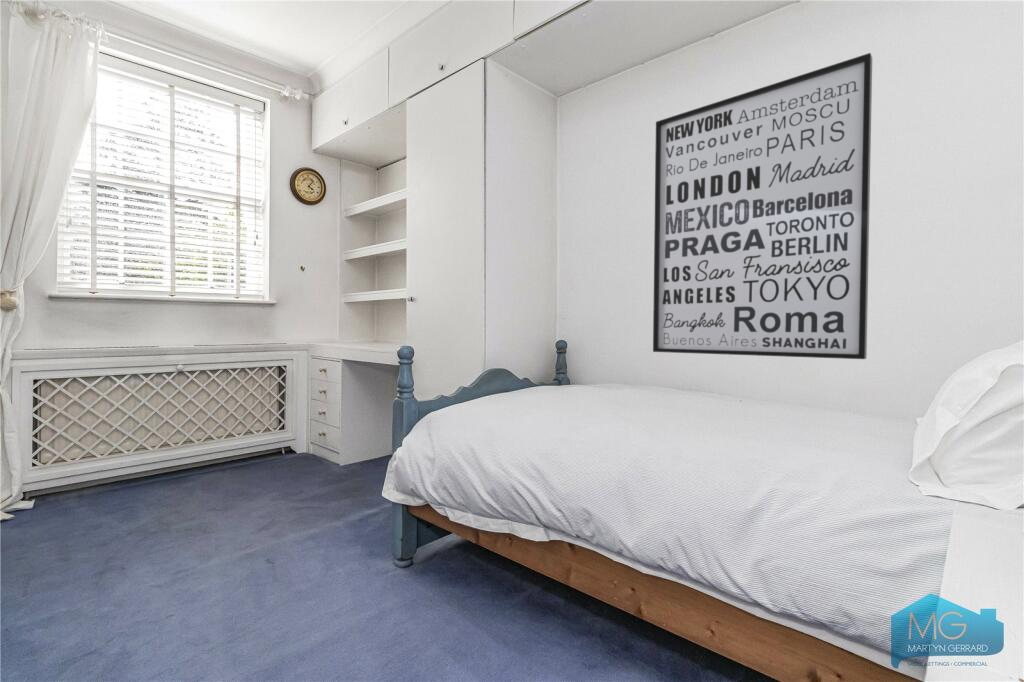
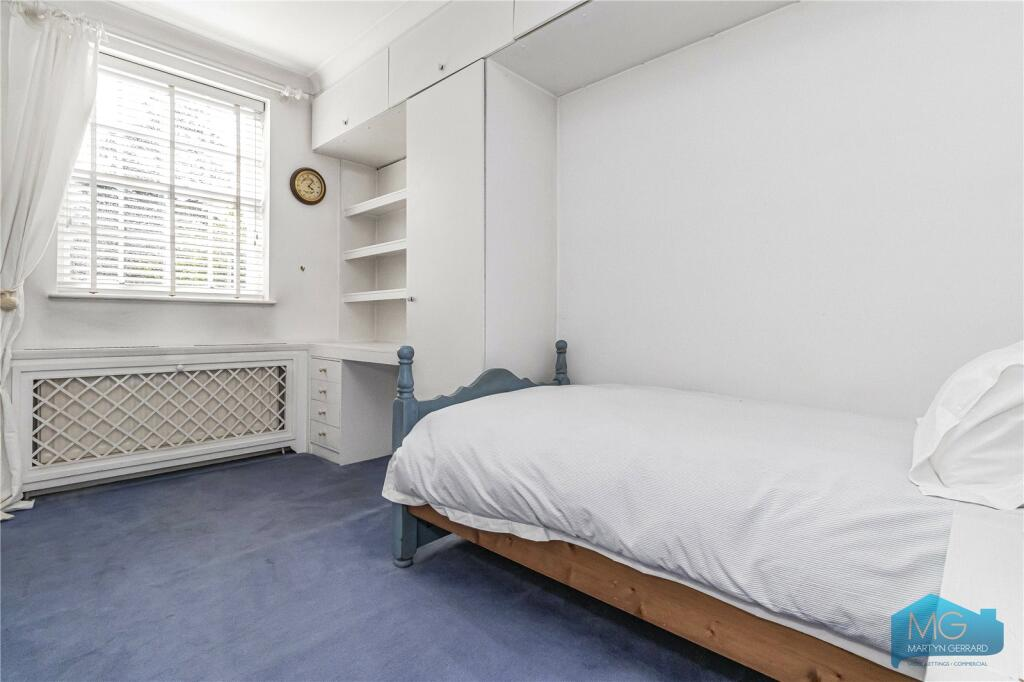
- wall art (747, 225)
